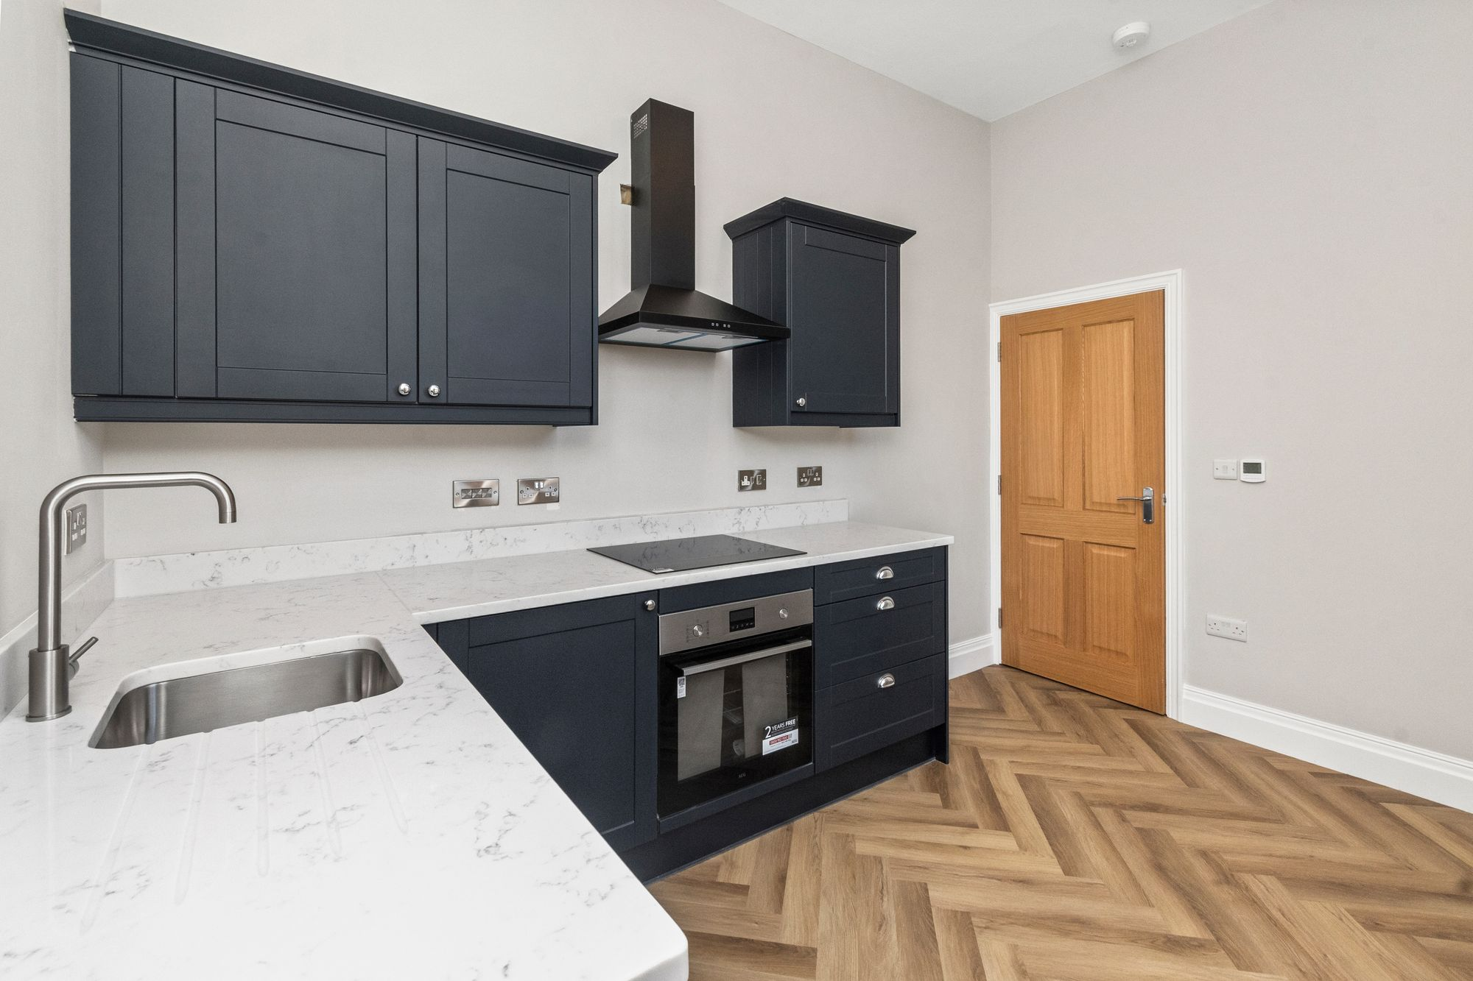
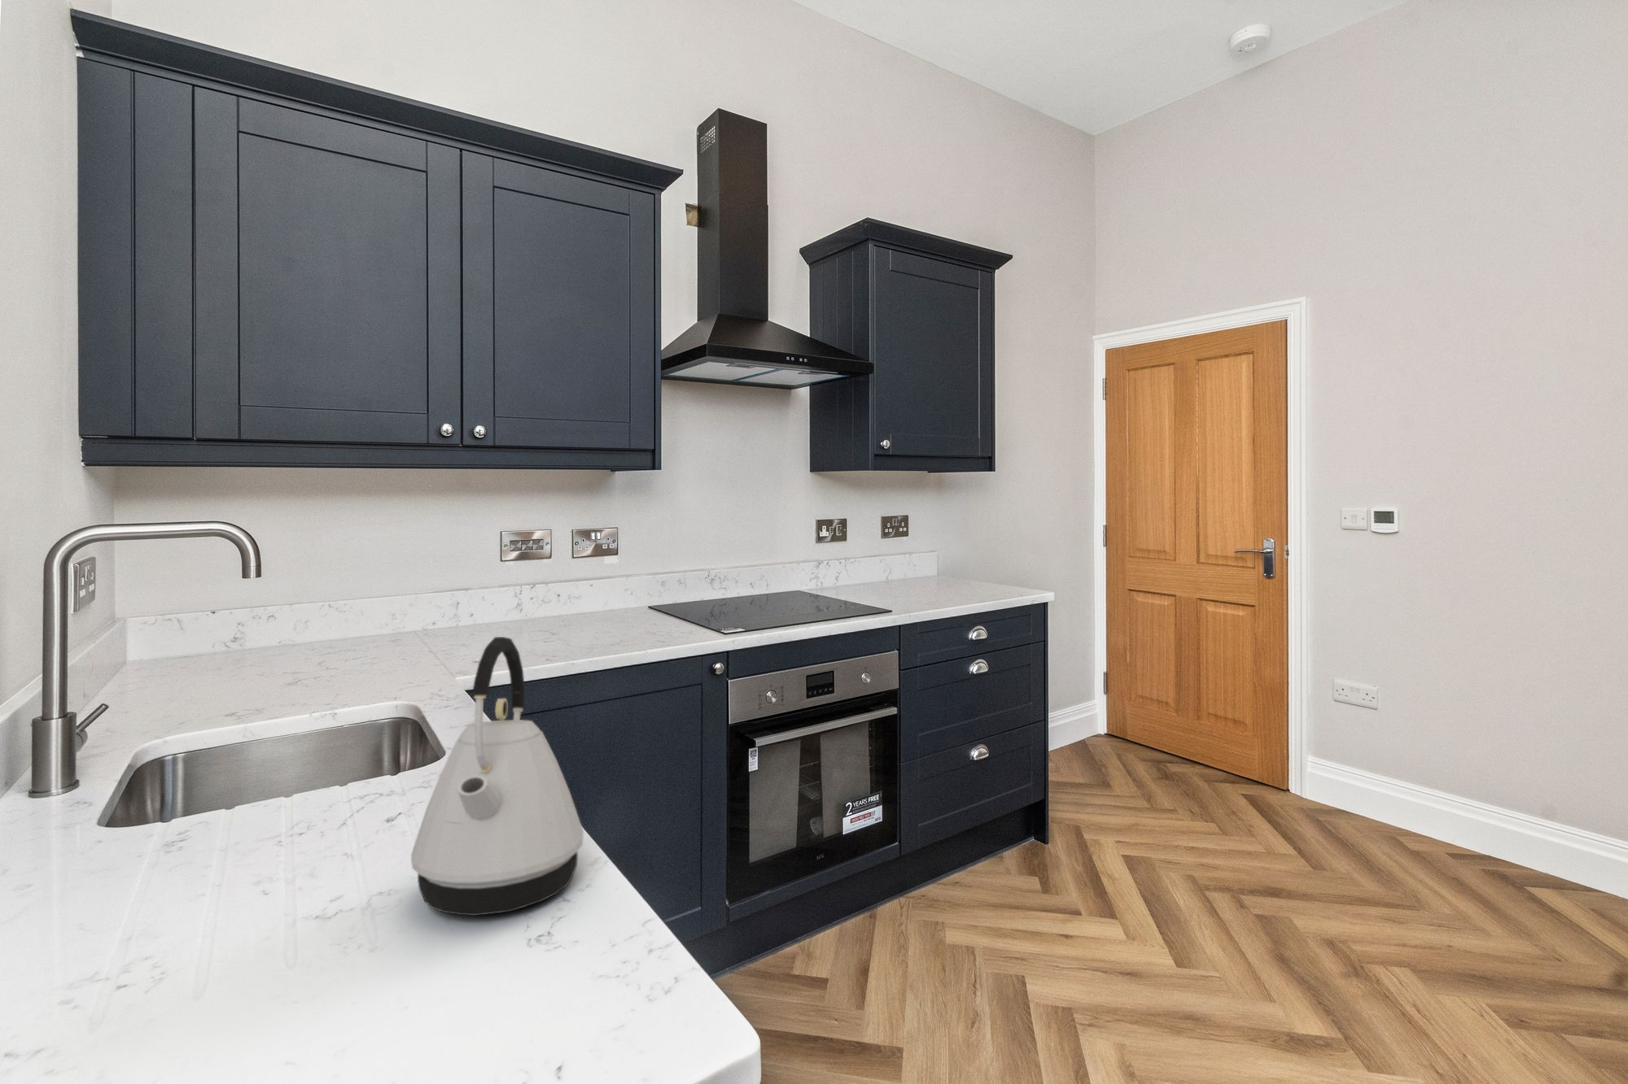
+ kettle (499, 763)
